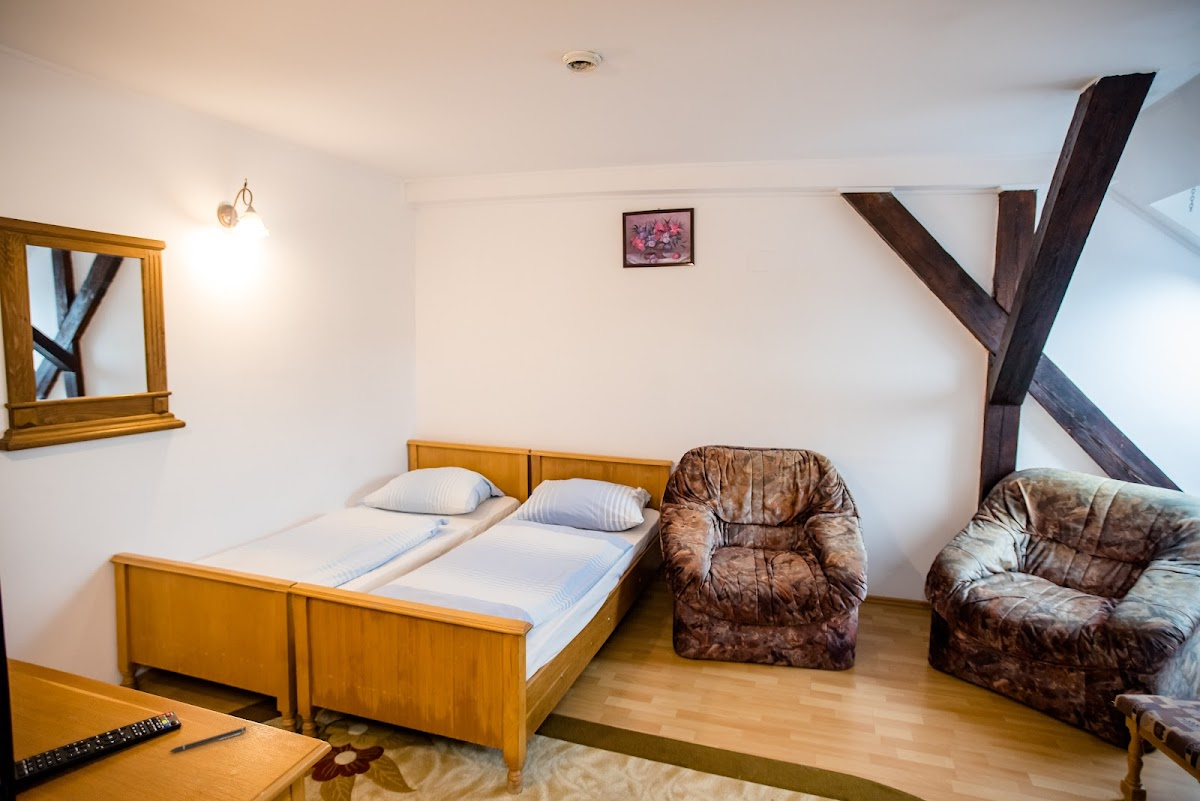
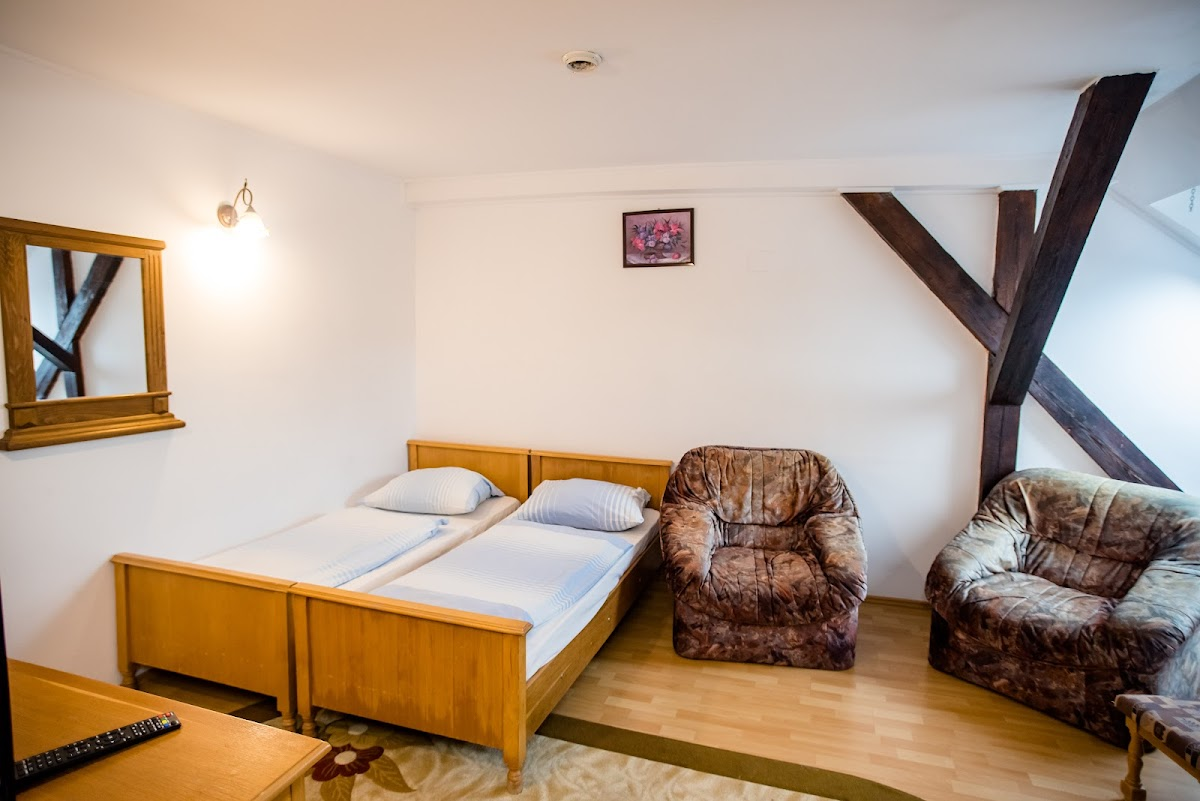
- pen (208, 740)
